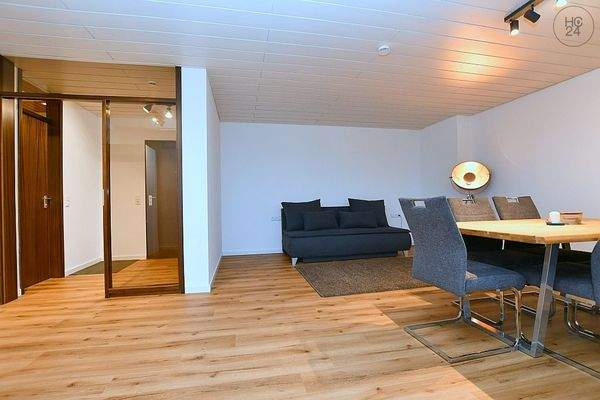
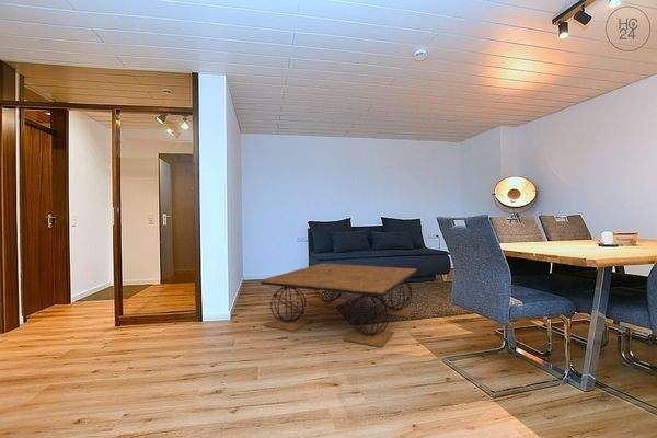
+ coffee table (345, 292)
